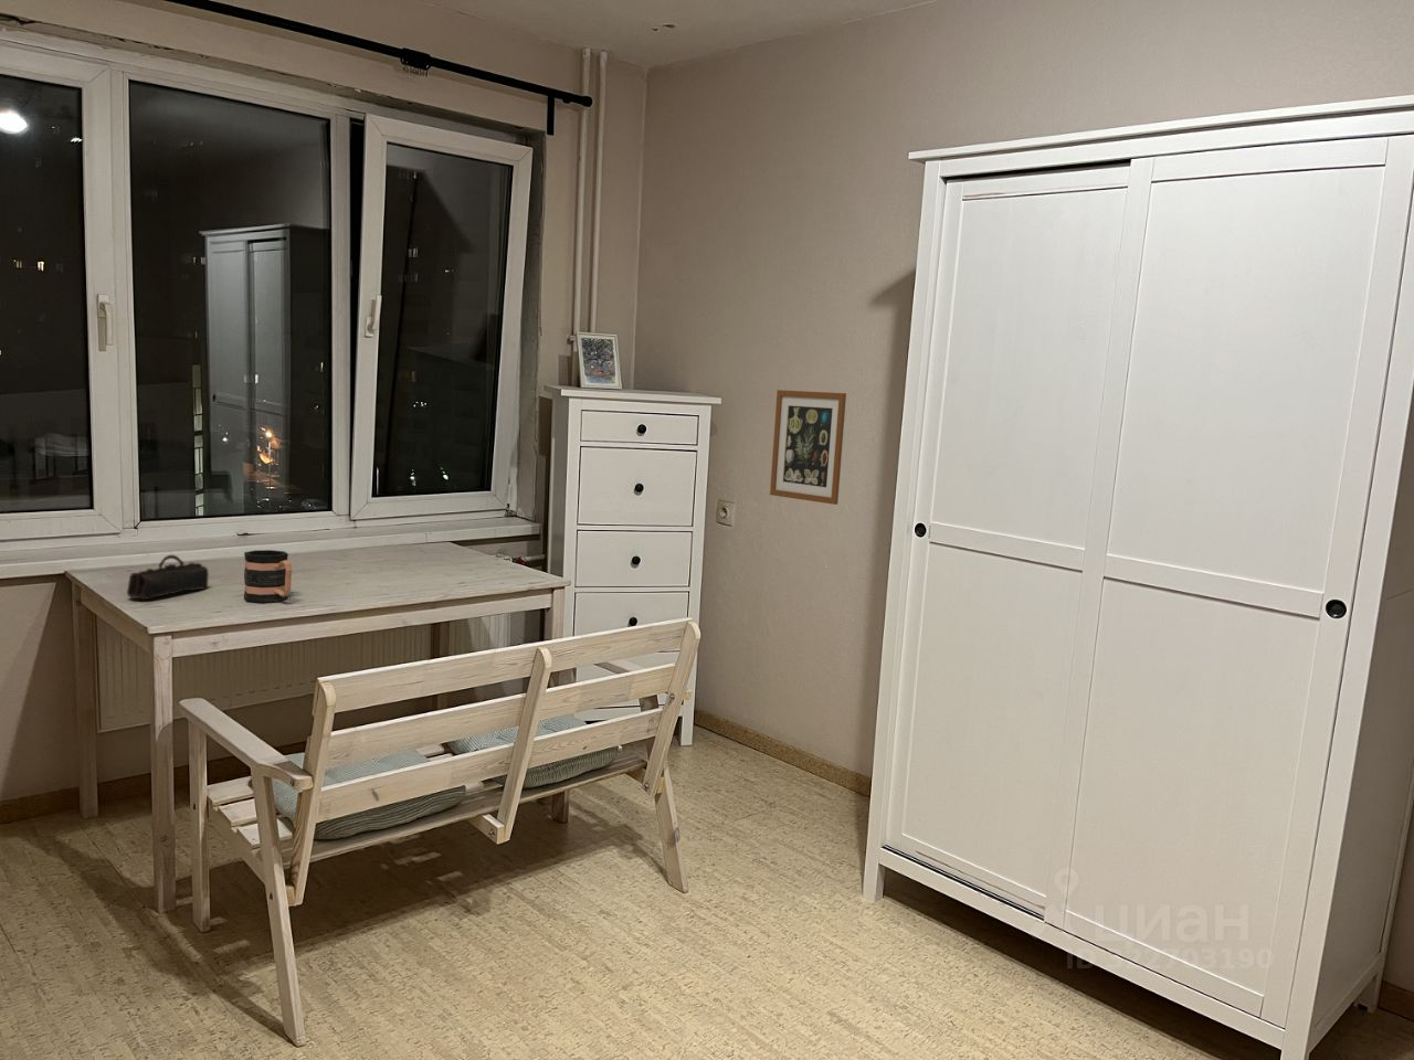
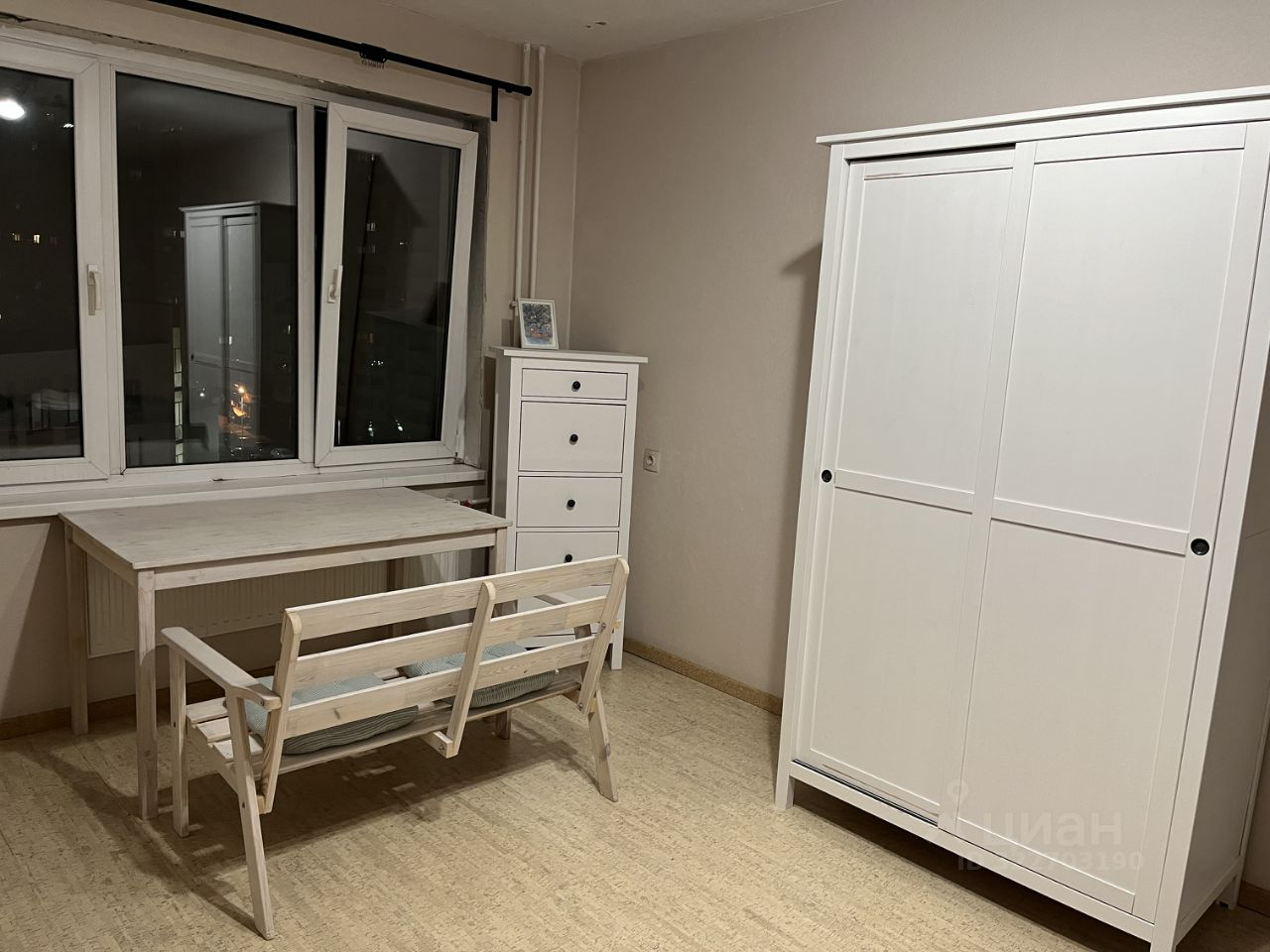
- mug (271, 577)
- pencil case (169, 575)
- wall art (806, 445)
